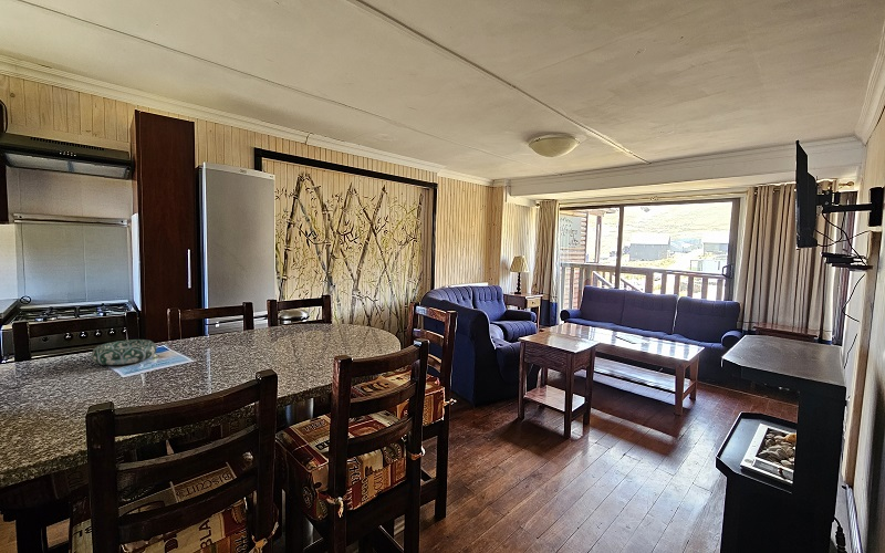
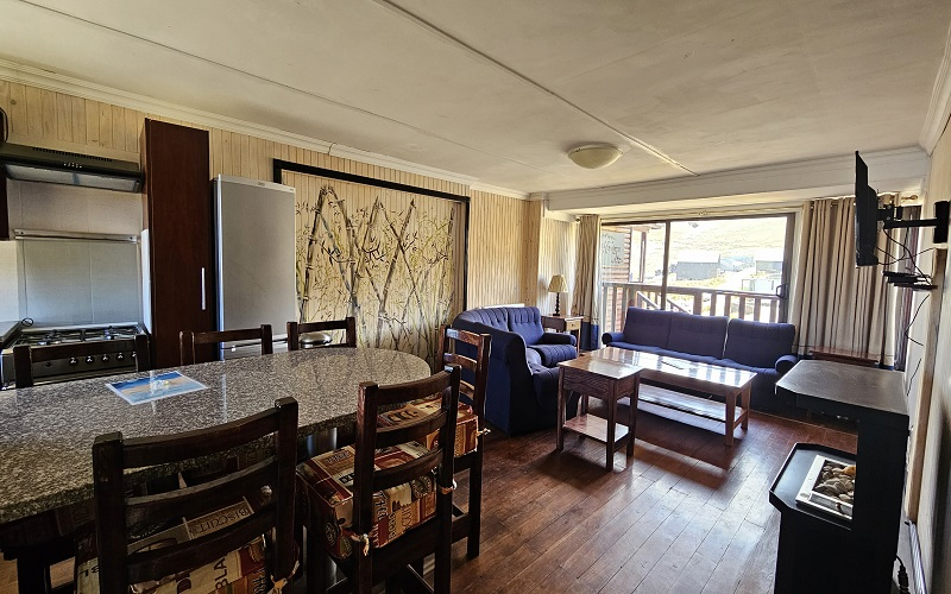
- decorative bowl (125, 352)
